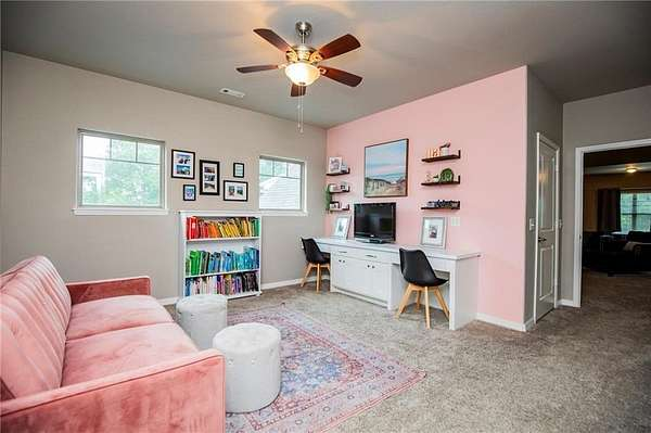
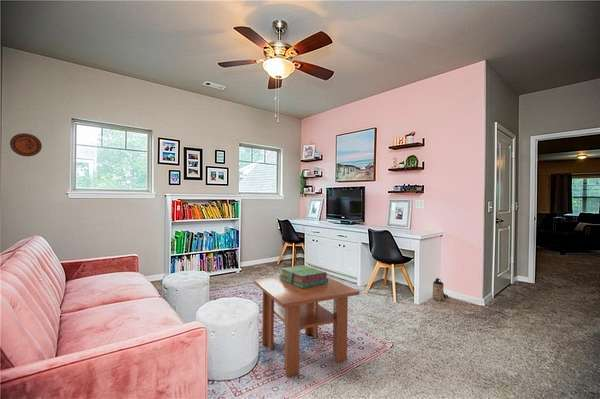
+ stack of books (303, 275)
+ decorative plate (26, 144)
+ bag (440, 283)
+ coffee table (302, 318)
